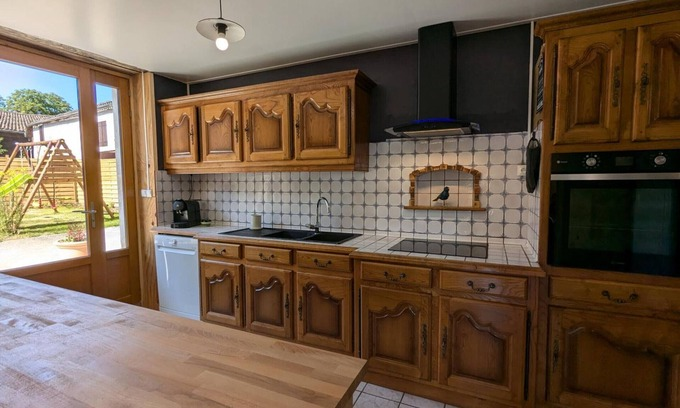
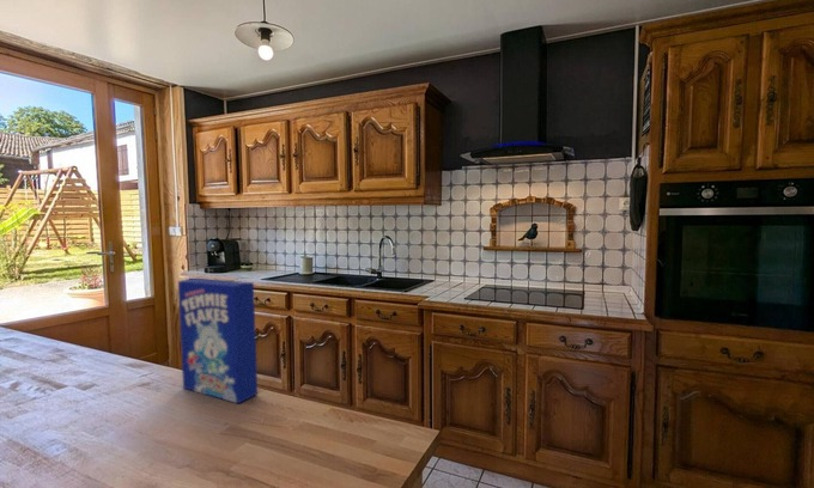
+ cereal box (217, 336)
